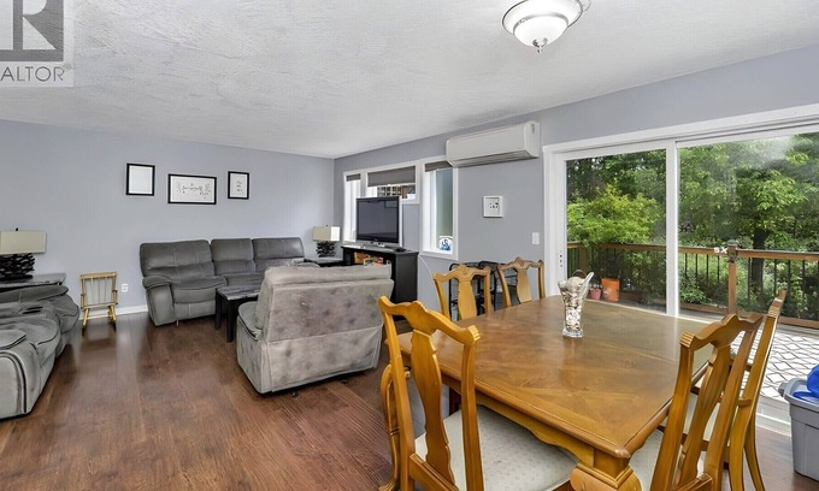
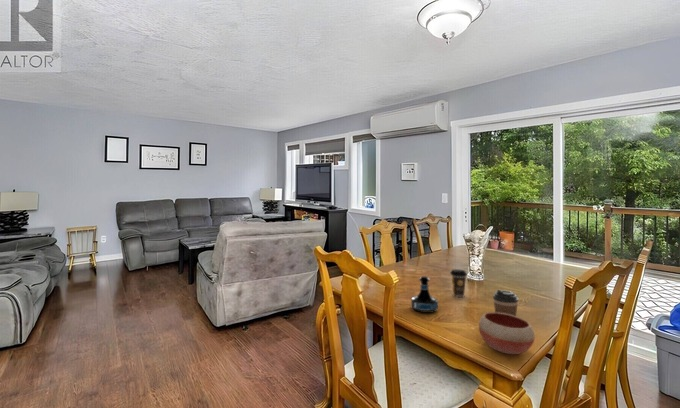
+ coffee cup (458, 282)
+ coffee cup (505, 305)
+ bowl (505, 333)
+ tequila bottle (424, 292)
